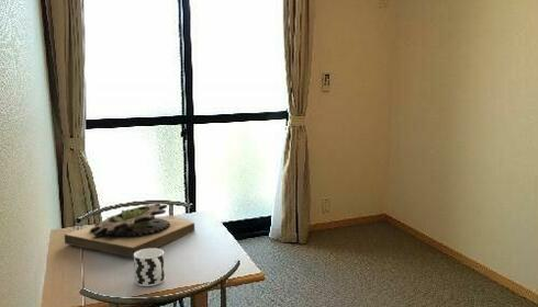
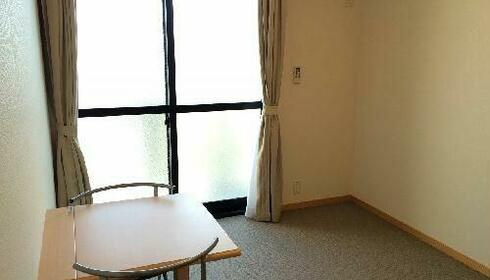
- succulent planter (131, 221)
- cup (150, 268)
